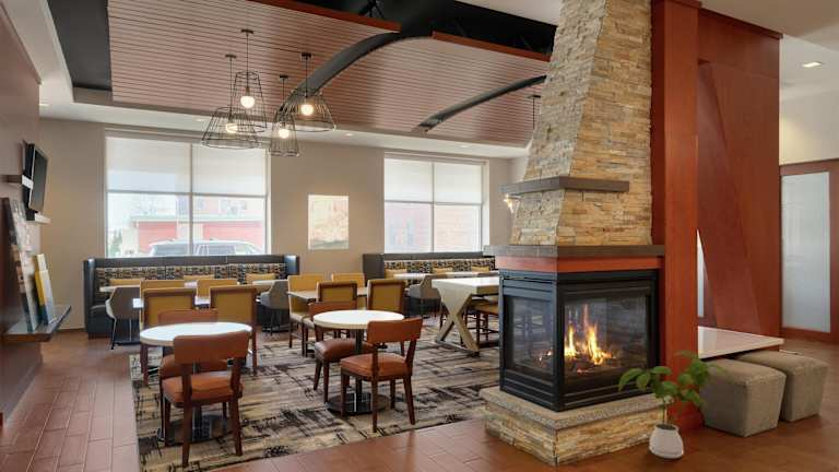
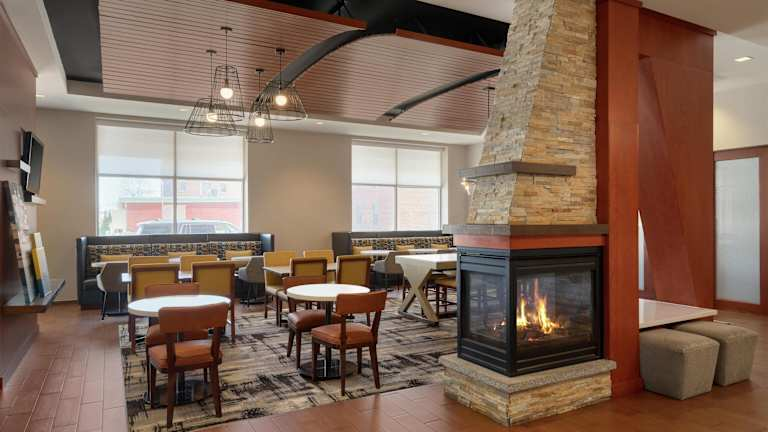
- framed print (328, 222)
- house plant (684, 403)
